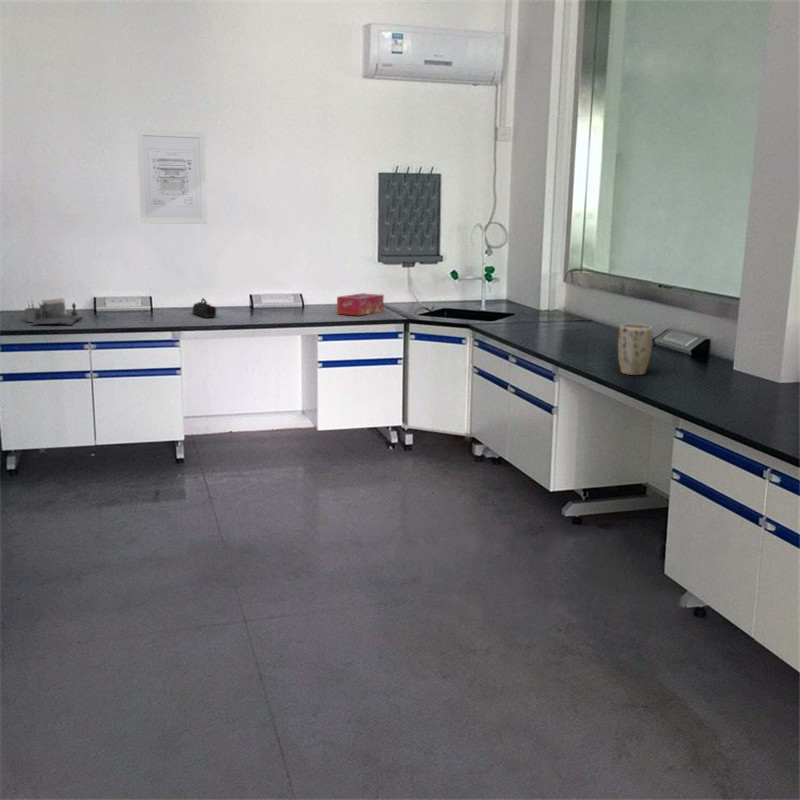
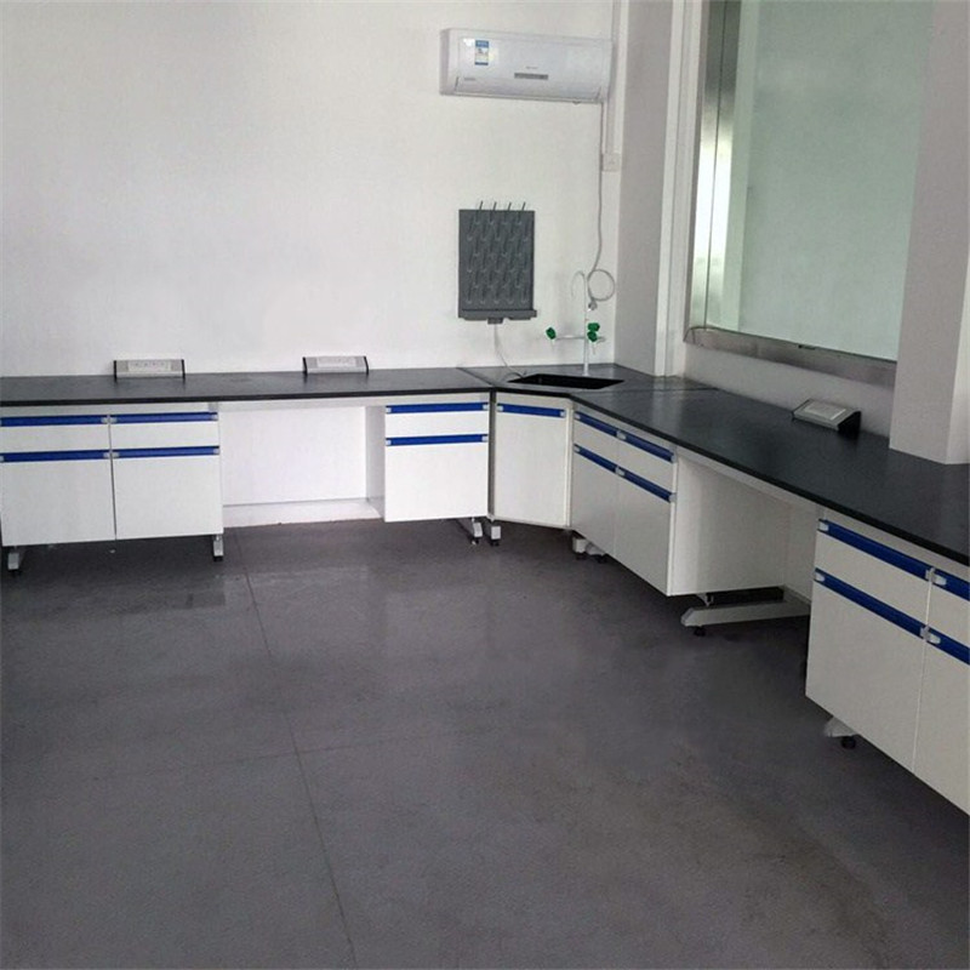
- plant pot (634, 349)
- desk organizer (54, 308)
- tissue box (360, 304)
- wall art (172, 178)
- pencil case (204, 306)
